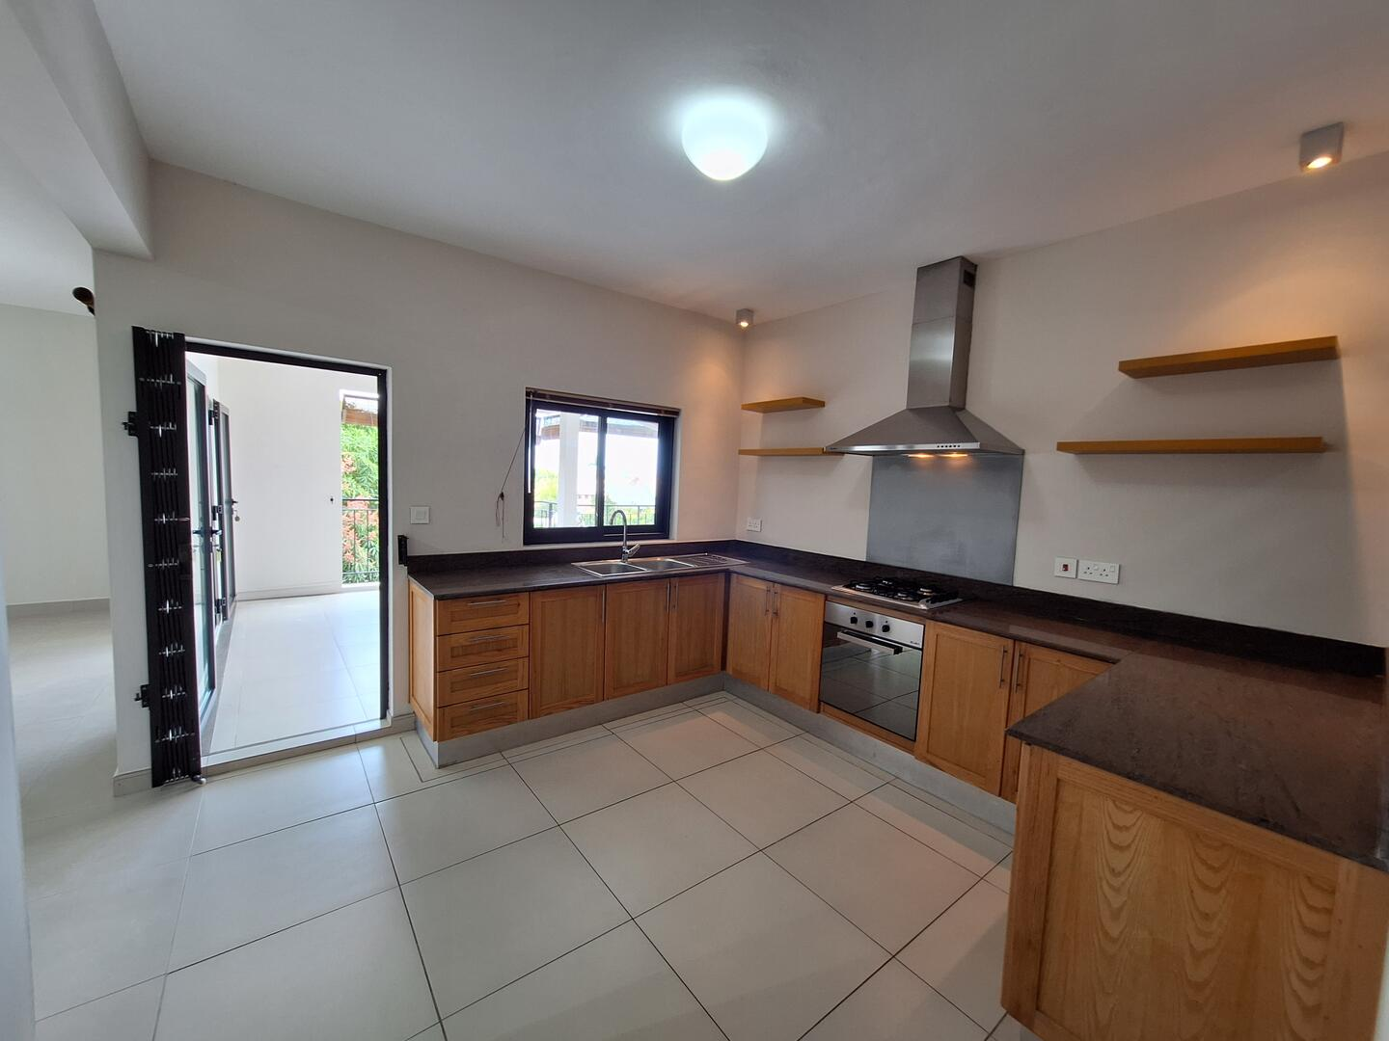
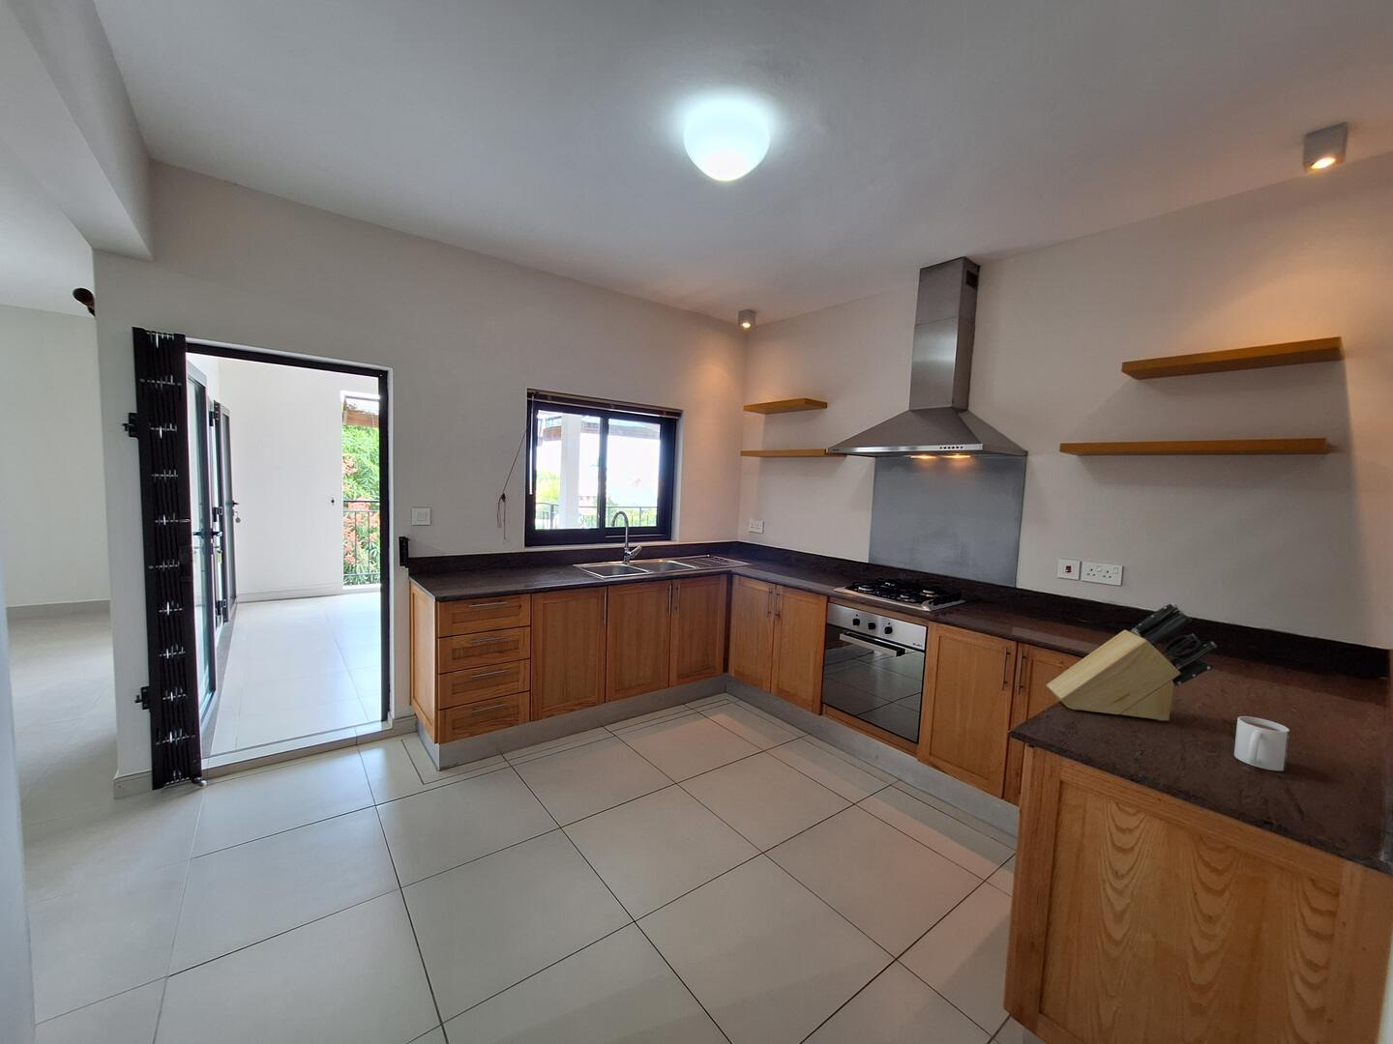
+ mug (1258, 745)
+ knife block (1128, 656)
